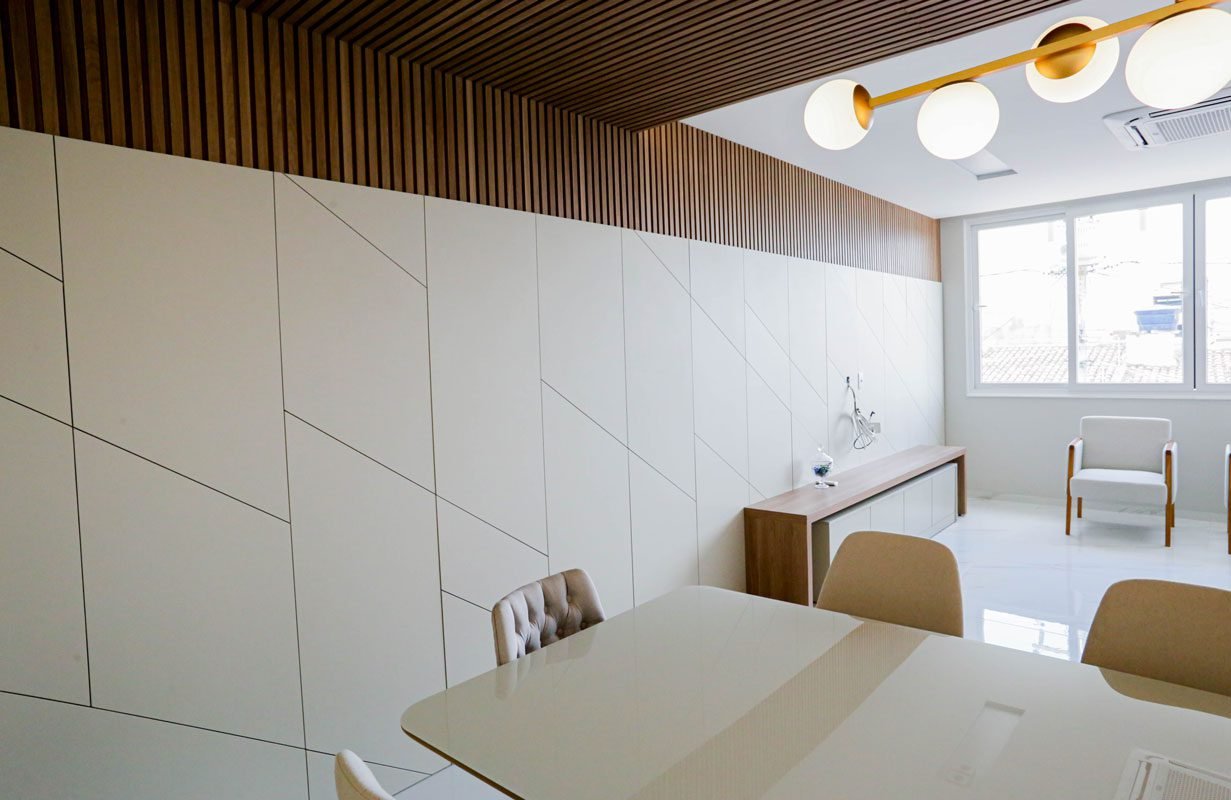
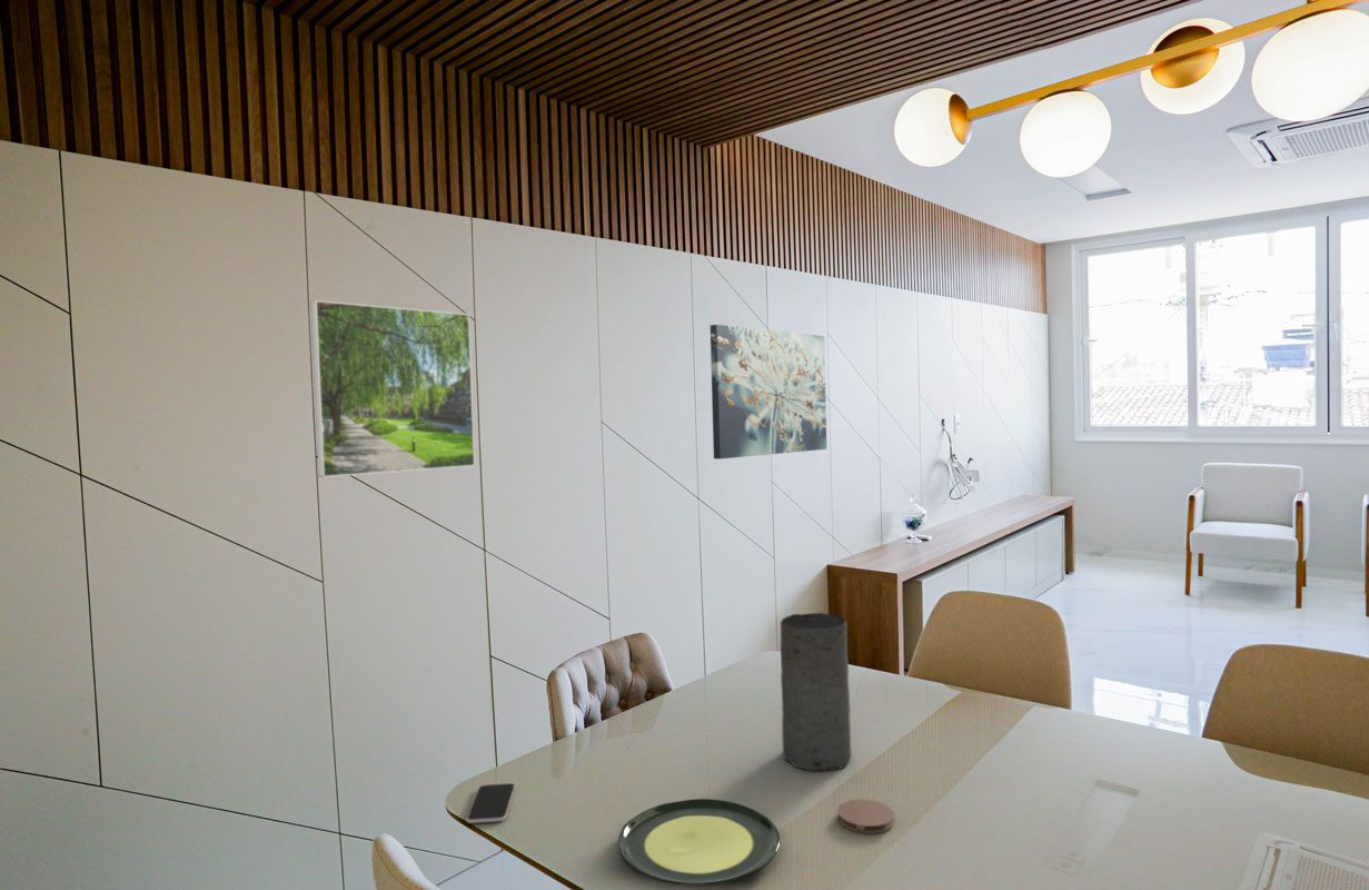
+ smartphone (492, 802)
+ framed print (398, 389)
+ wall art (773, 392)
+ coaster (865, 815)
+ plate (698, 842)
+ vase (815, 689)
